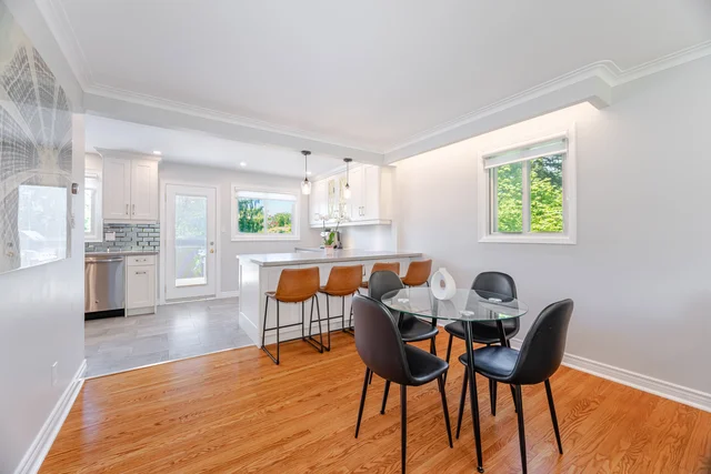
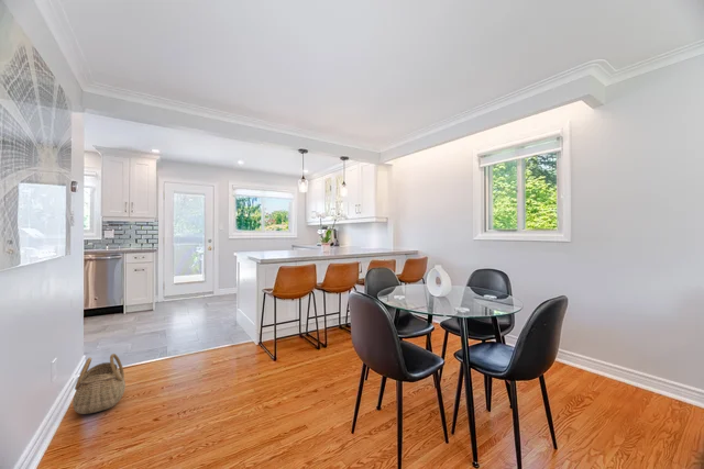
+ basket (100, 380)
